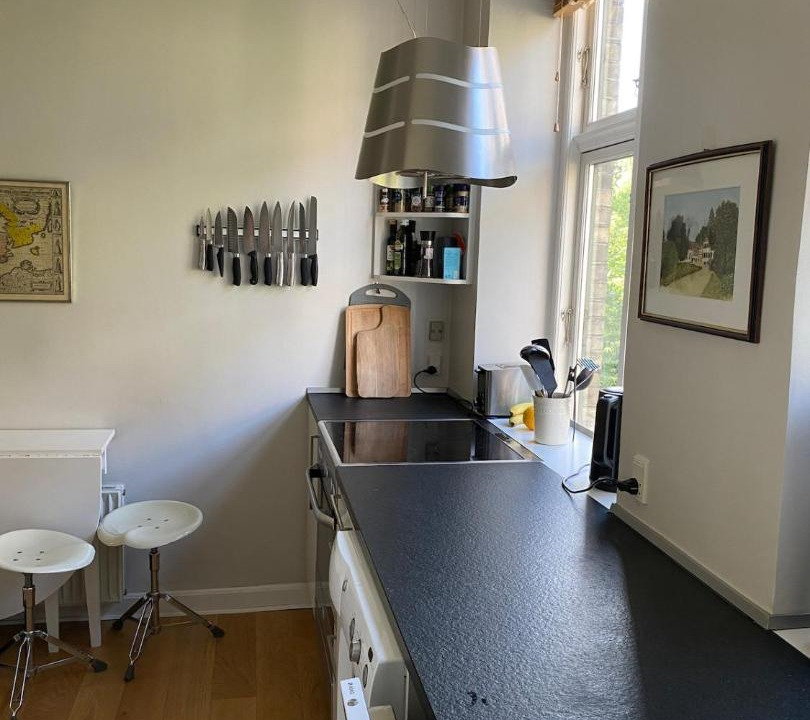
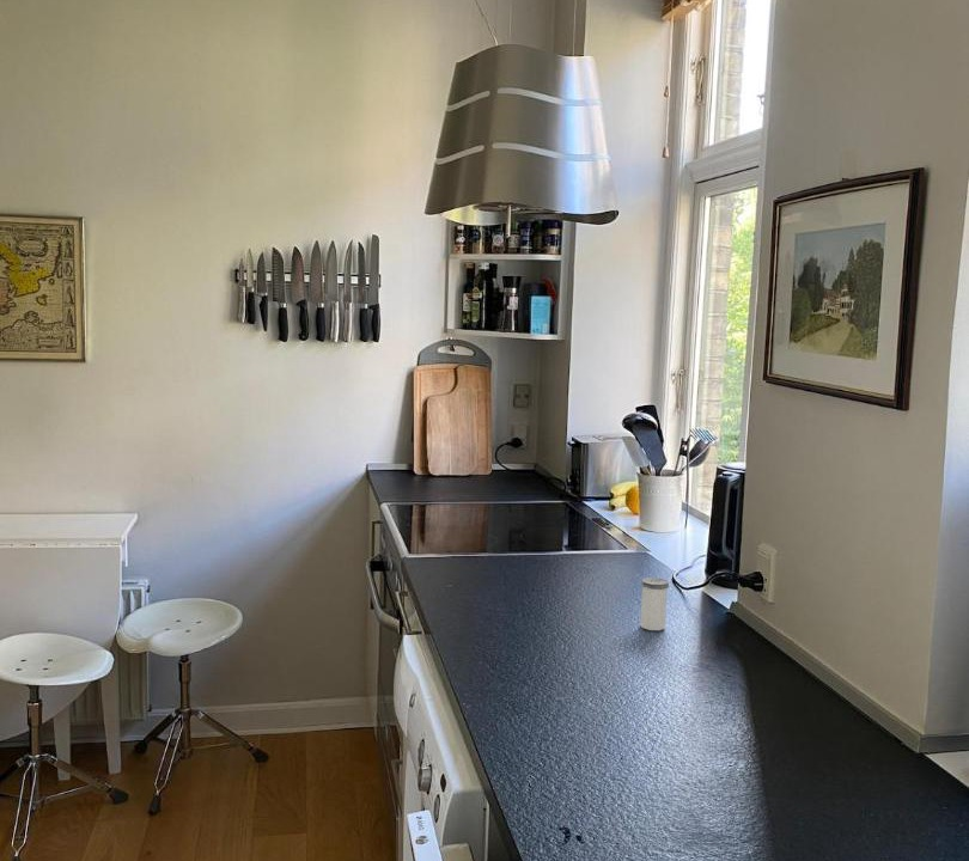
+ salt shaker (653, 604)
